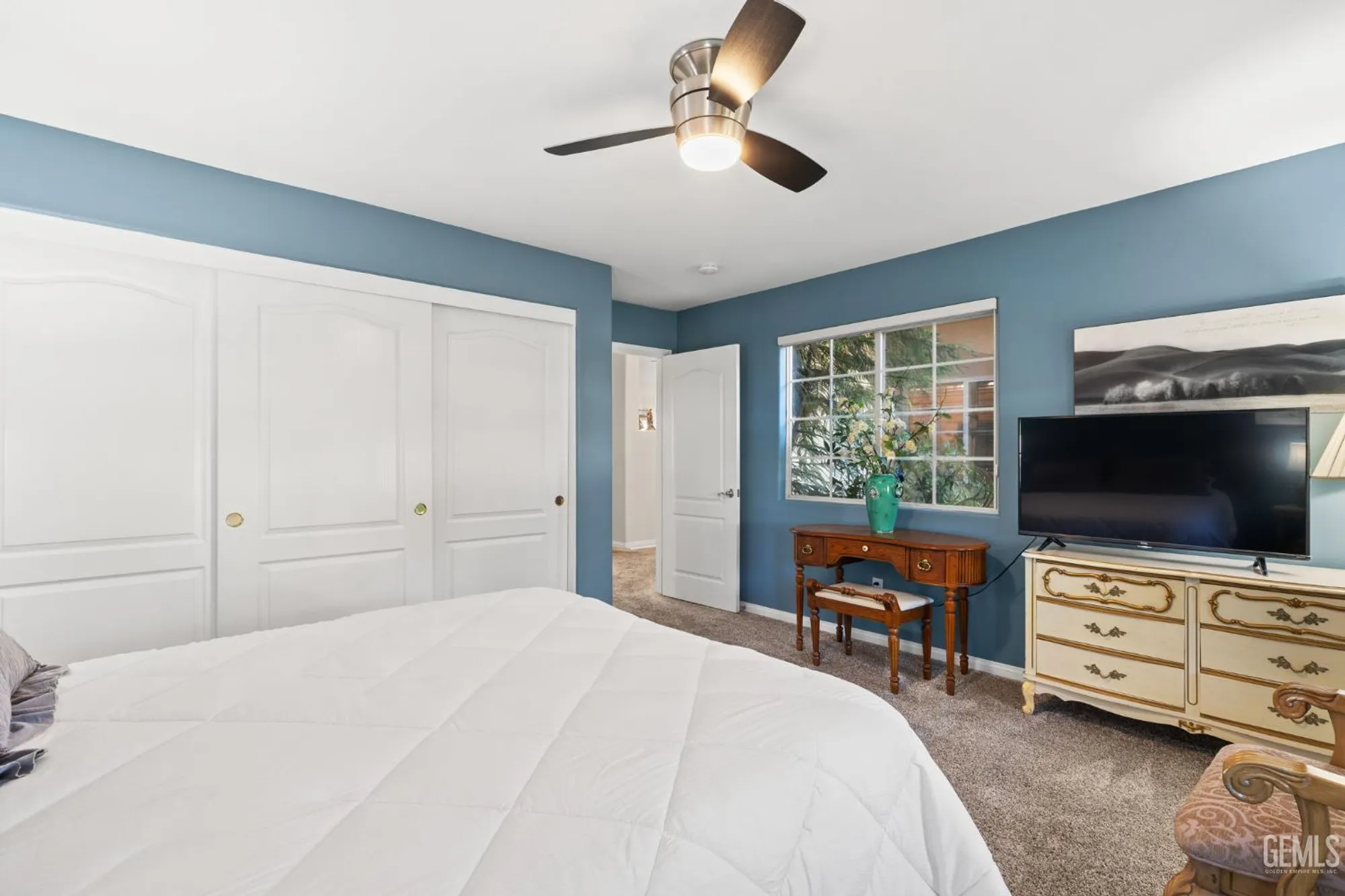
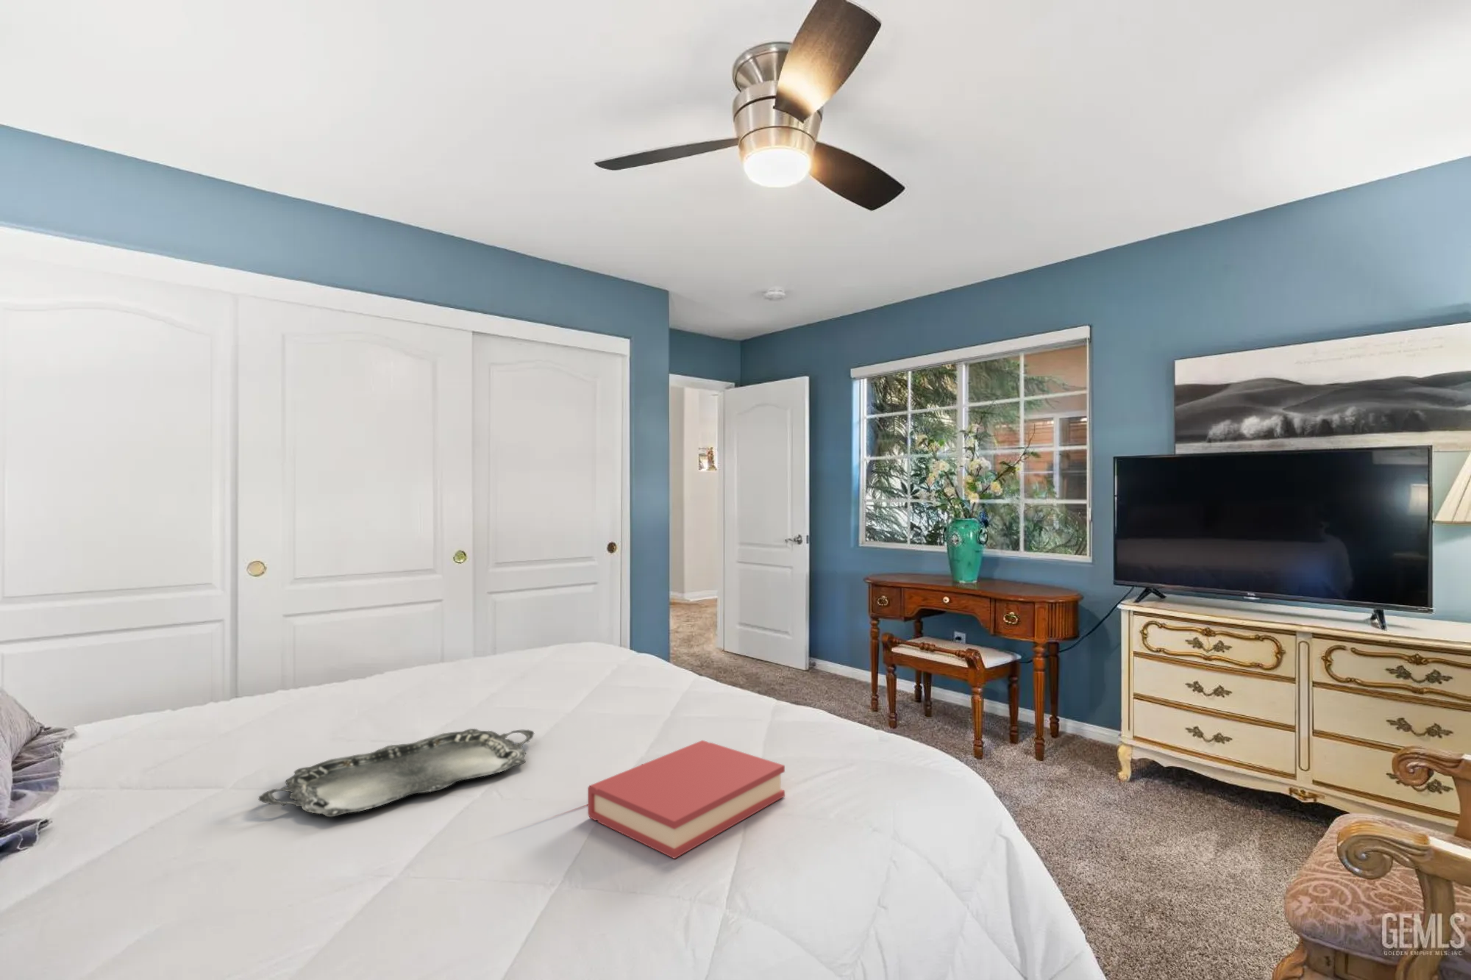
+ hardback book (689, 791)
+ serving tray (412, 766)
